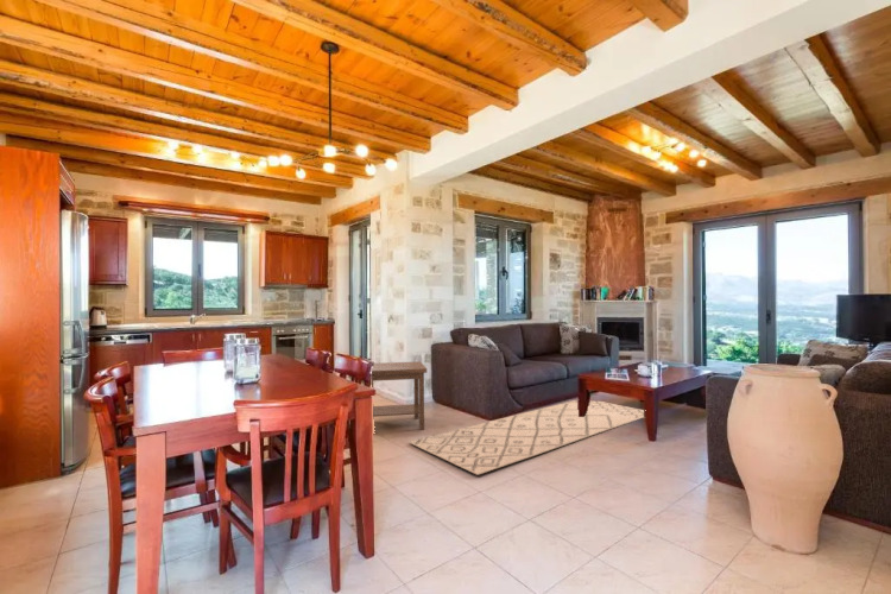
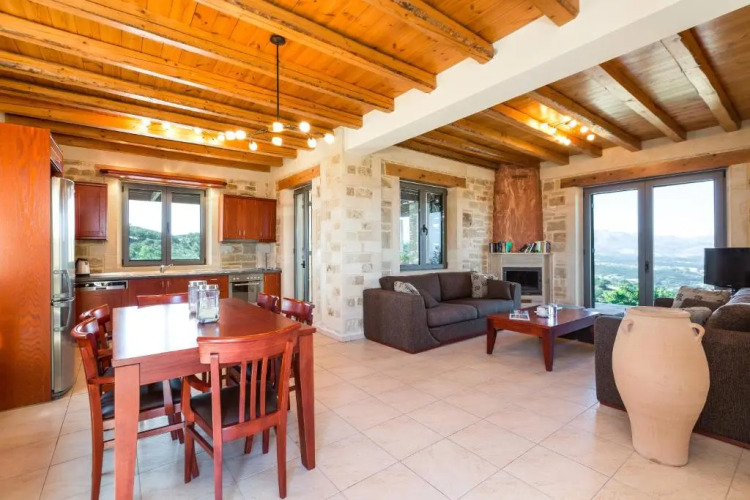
- side table (394, 405)
- rug (545, 425)
